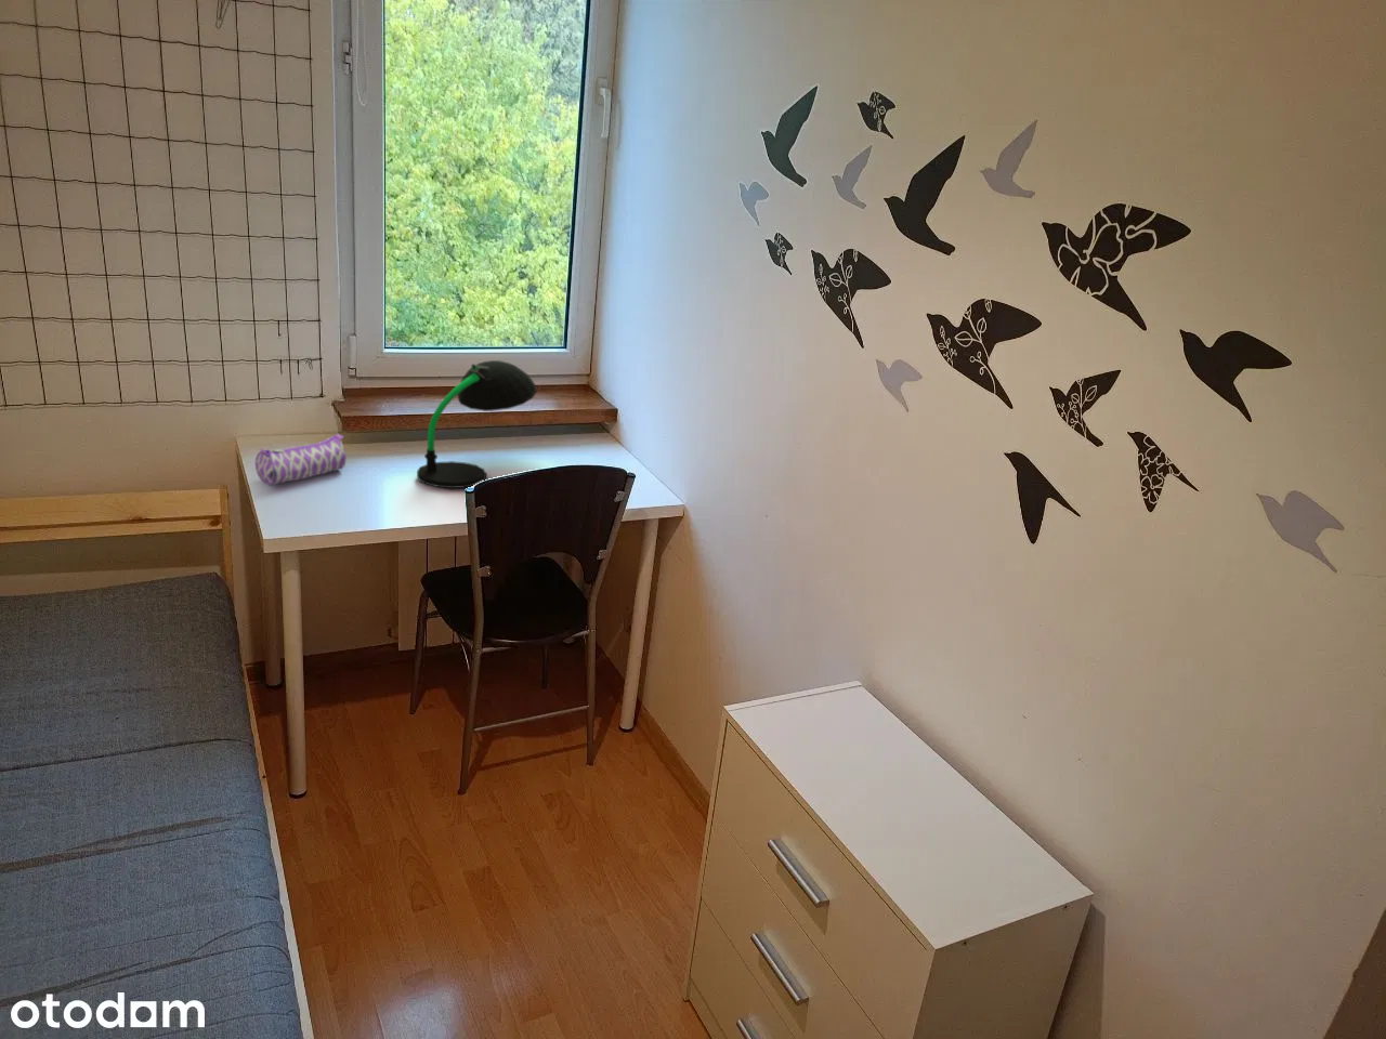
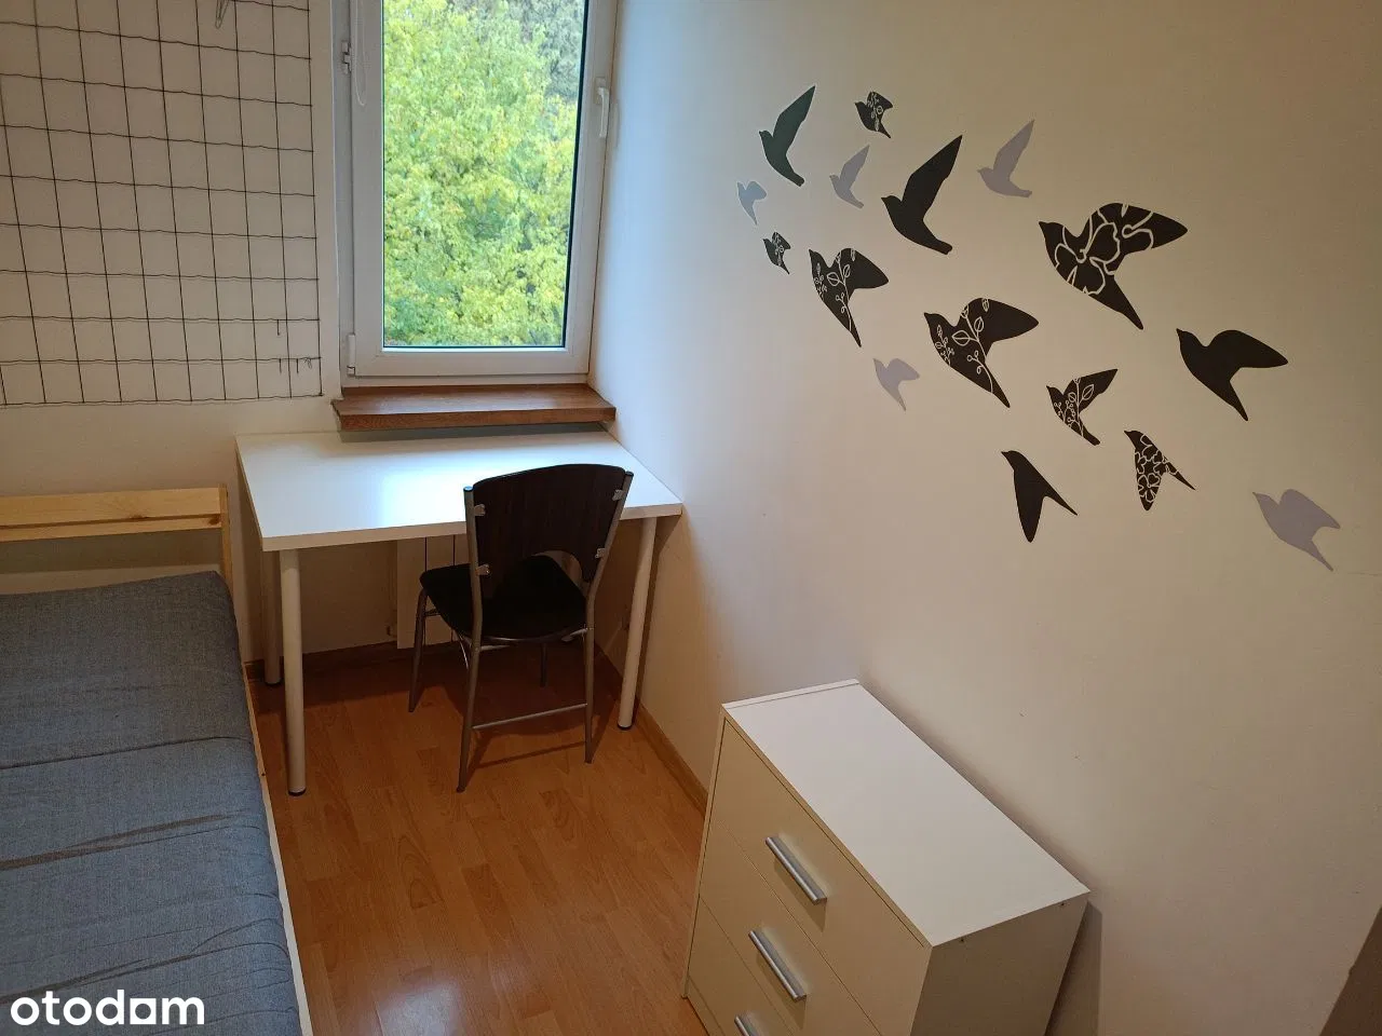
- desk lamp (477, 409)
- pencil case (301, 458)
